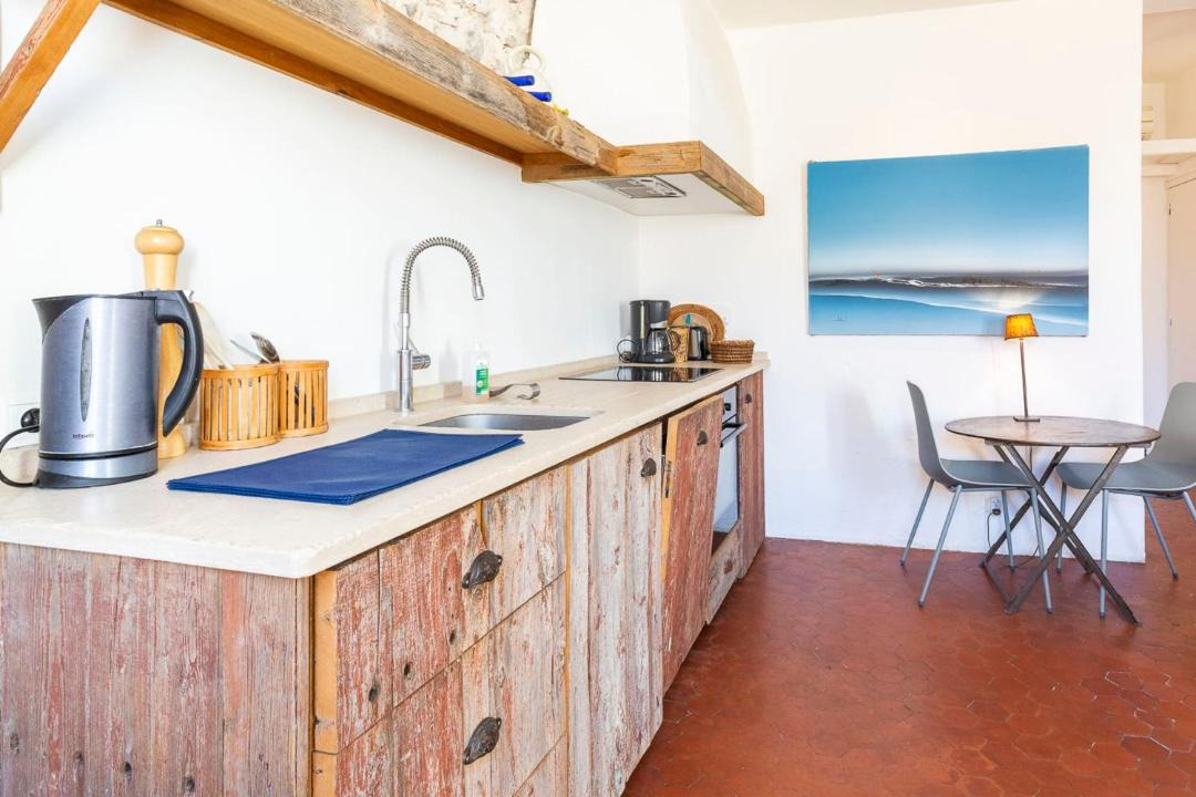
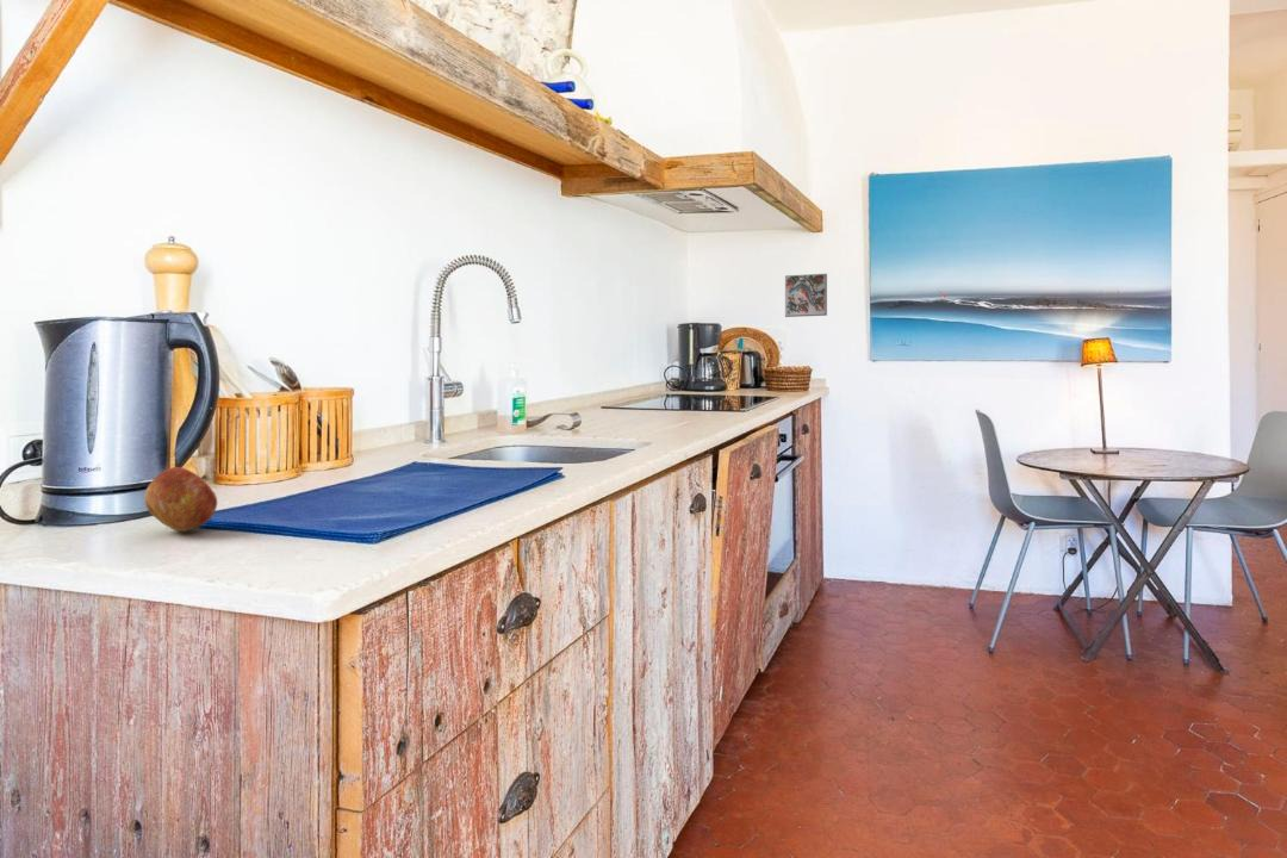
+ decorative tile (806, 294)
+ apple (180, 498)
